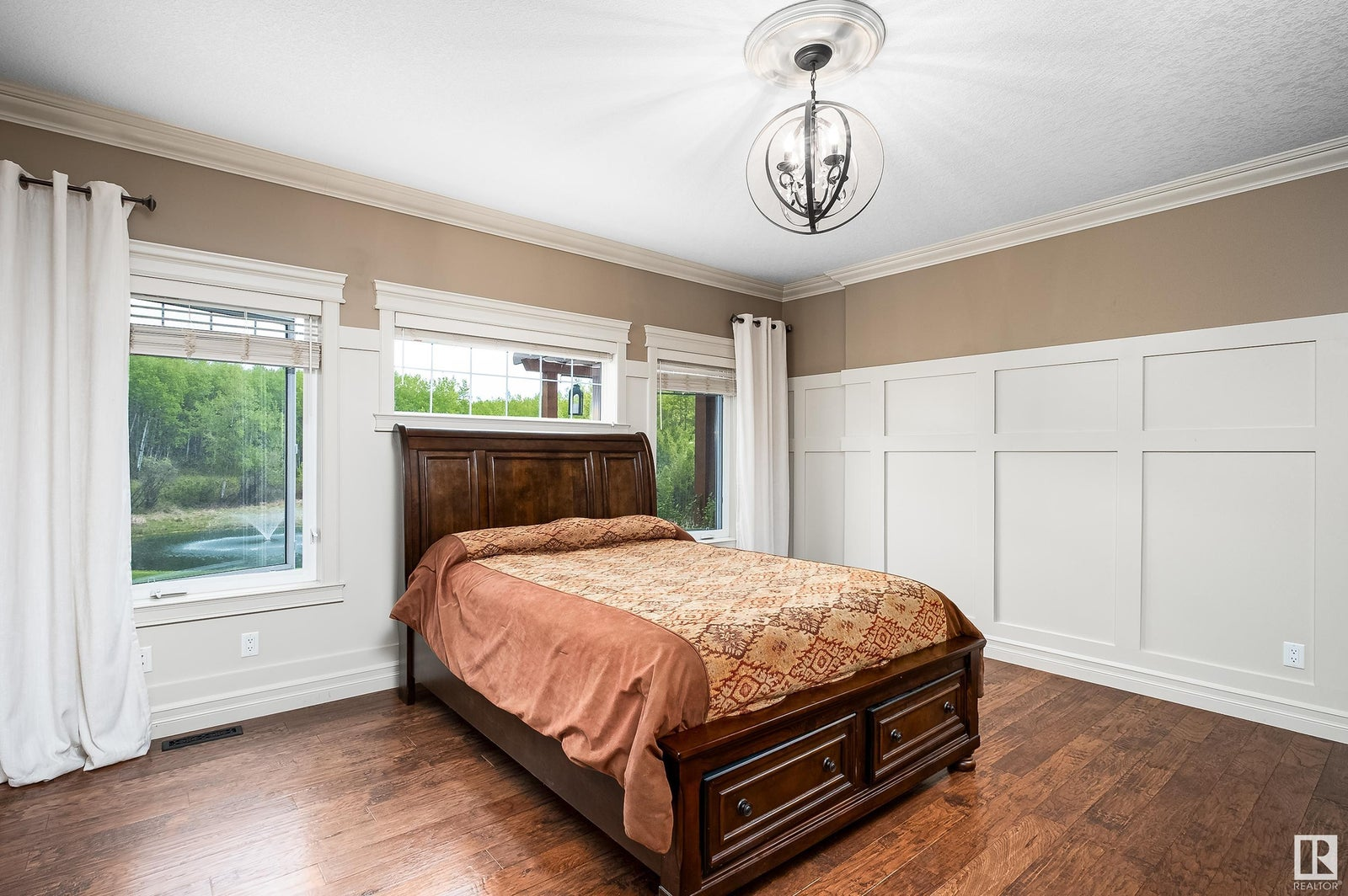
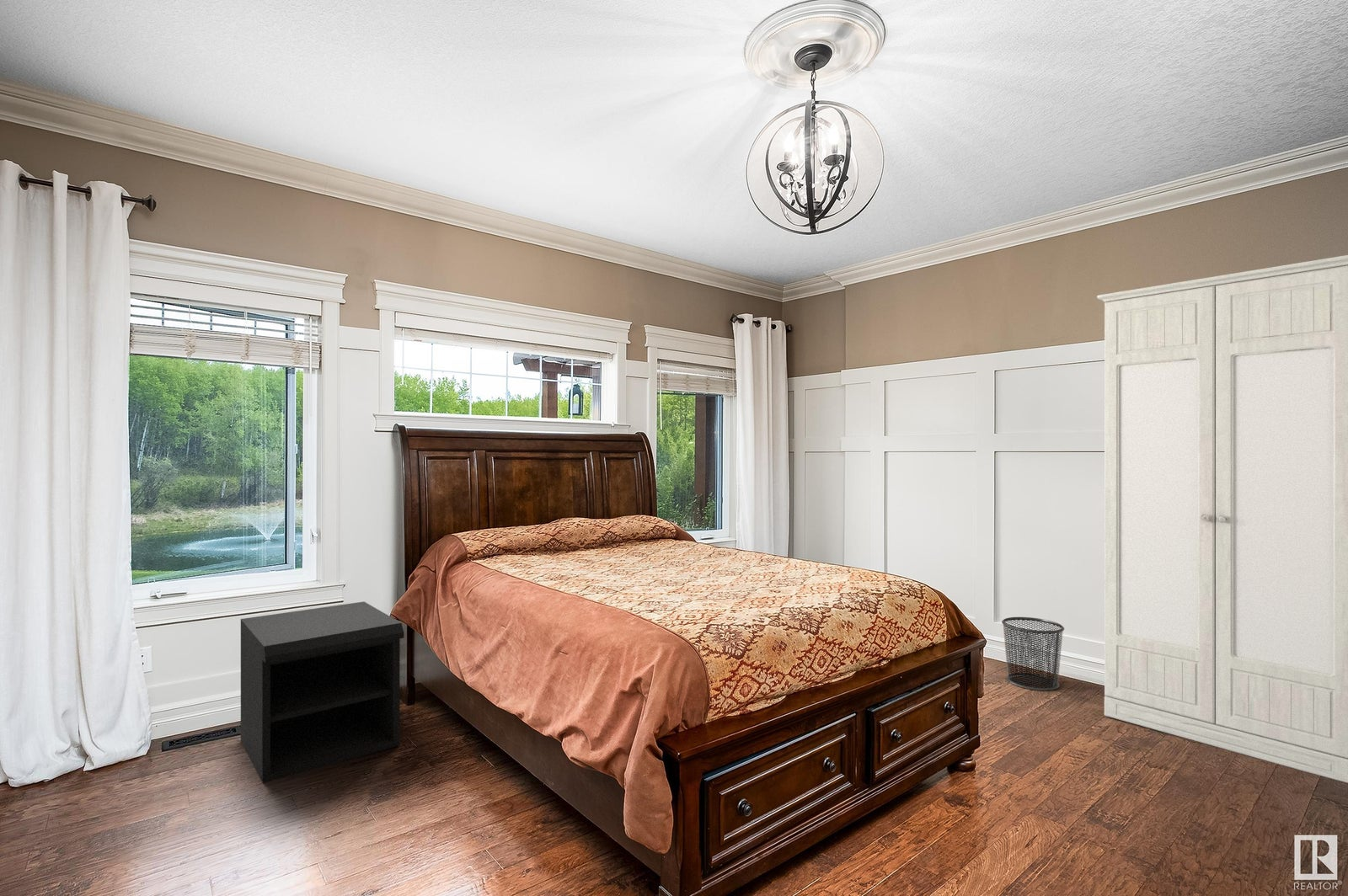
+ nightstand (321, 683)
+ waste bin (1032, 653)
+ wardrobe (1231, 509)
